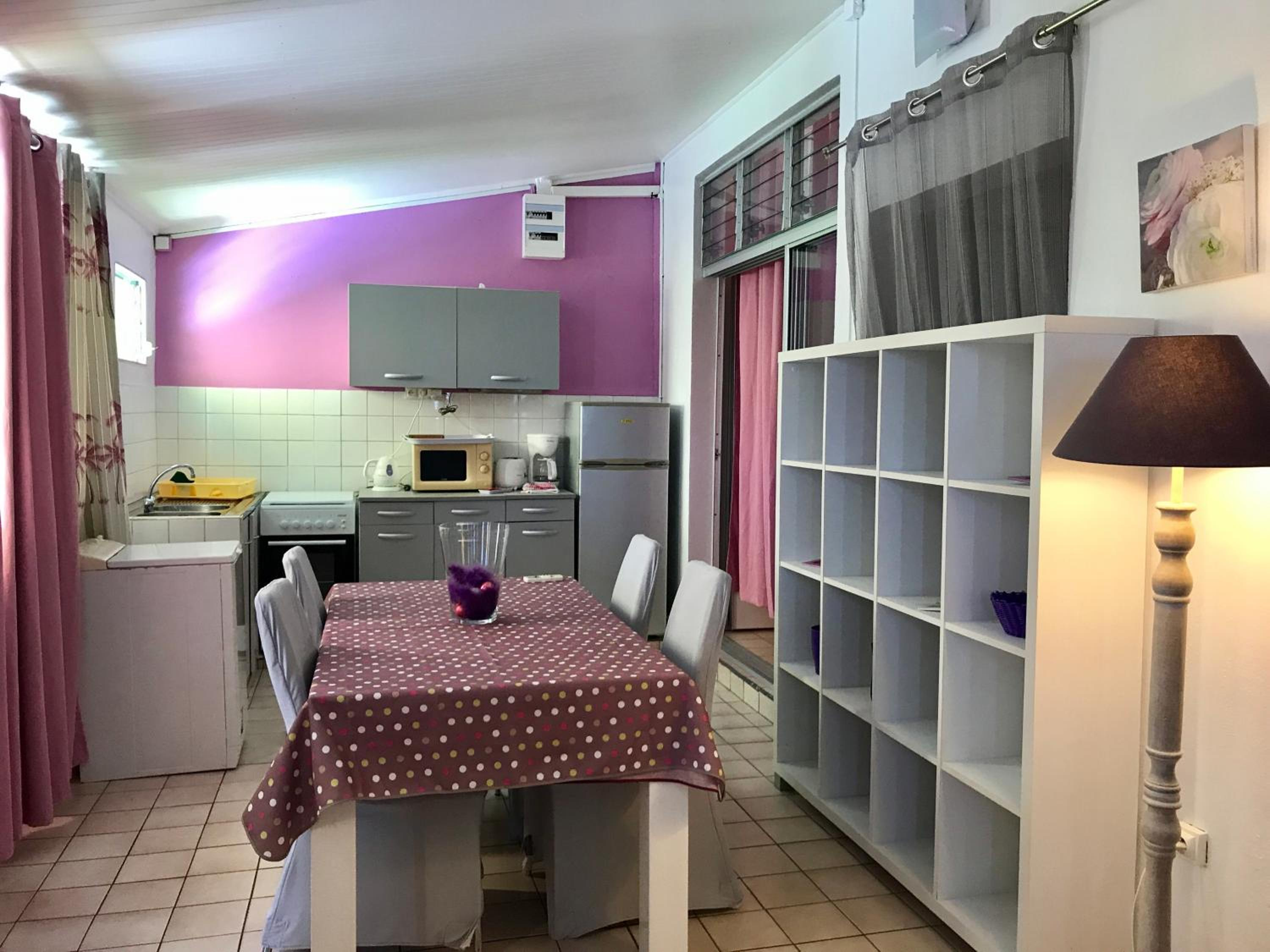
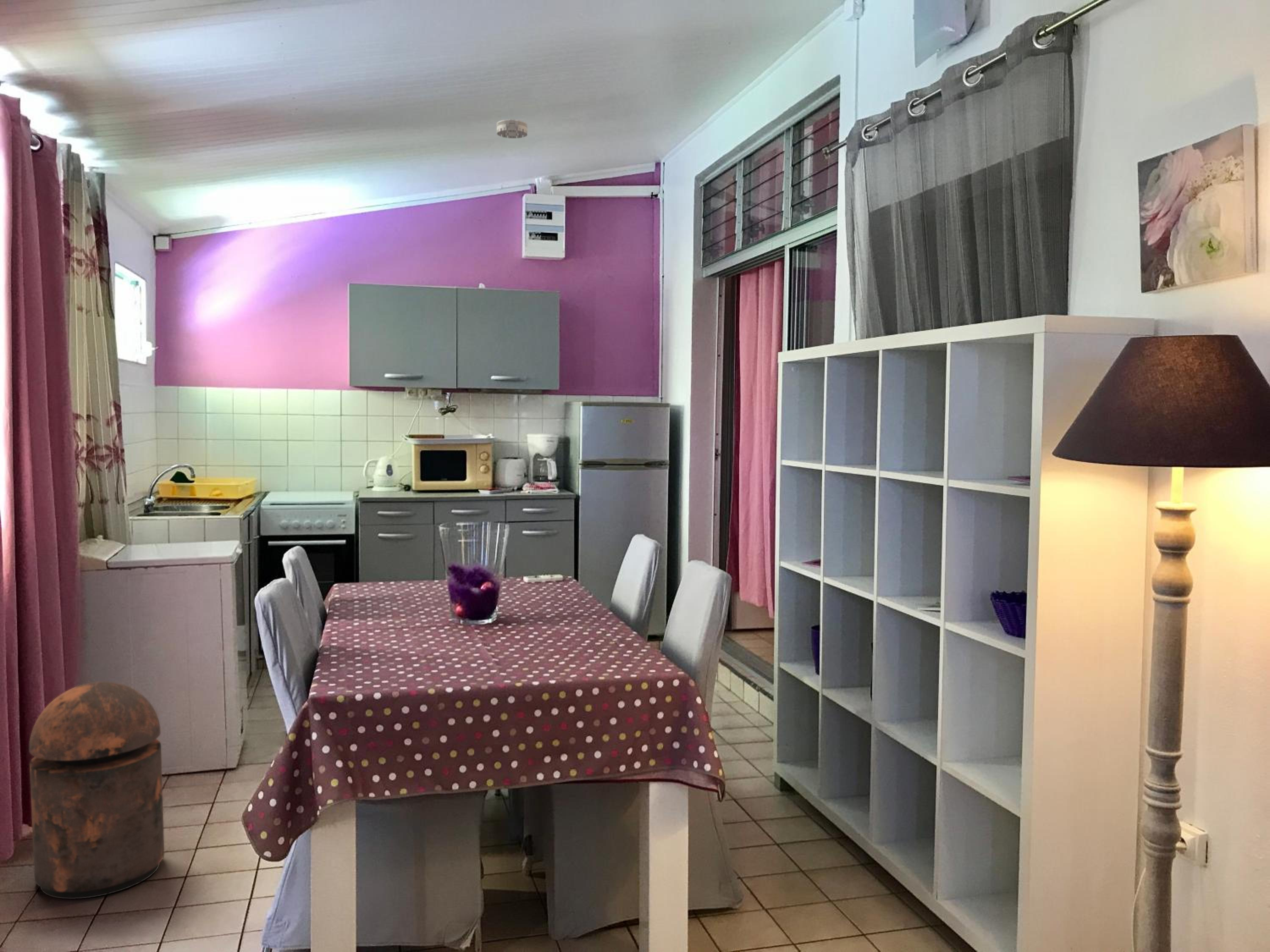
+ smoke detector (512, 128)
+ trash can (98, 779)
